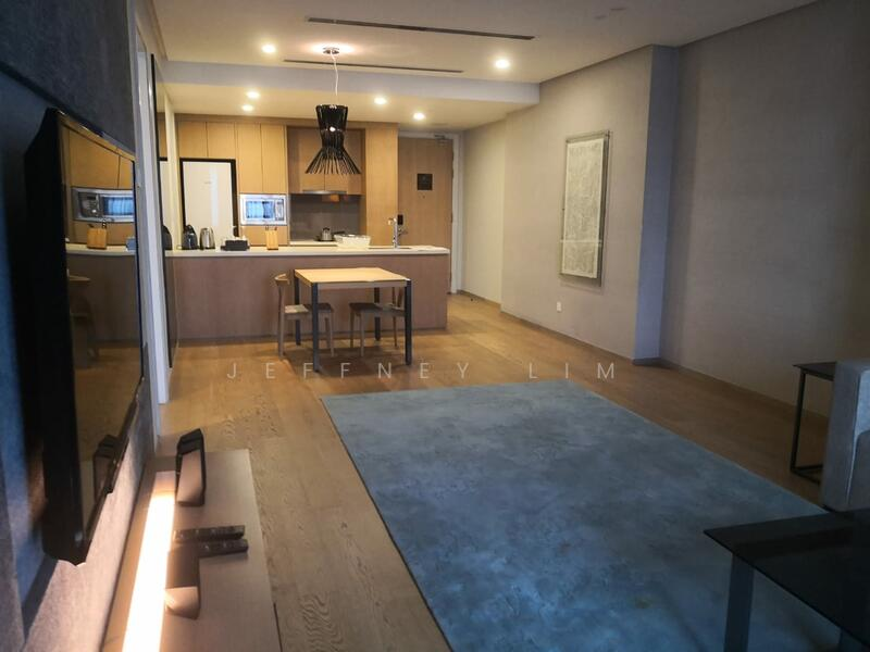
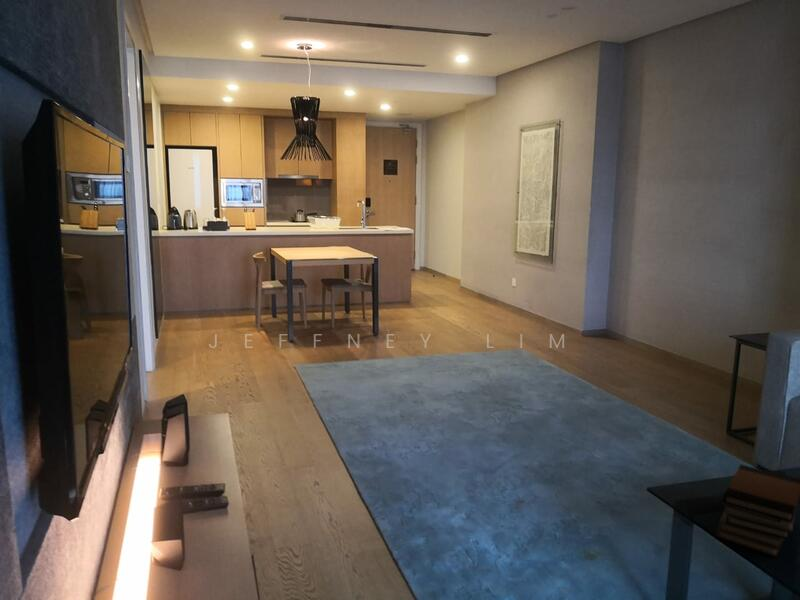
+ book stack (760, 507)
